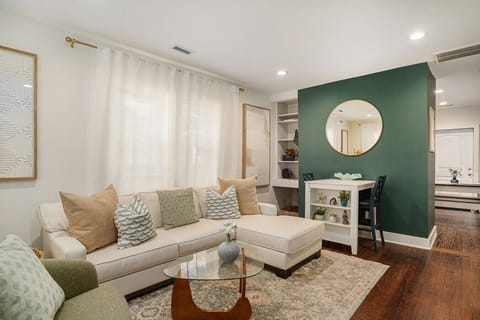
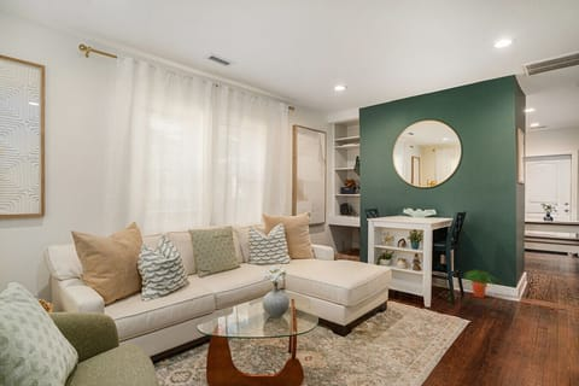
+ potted plant (479, 282)
